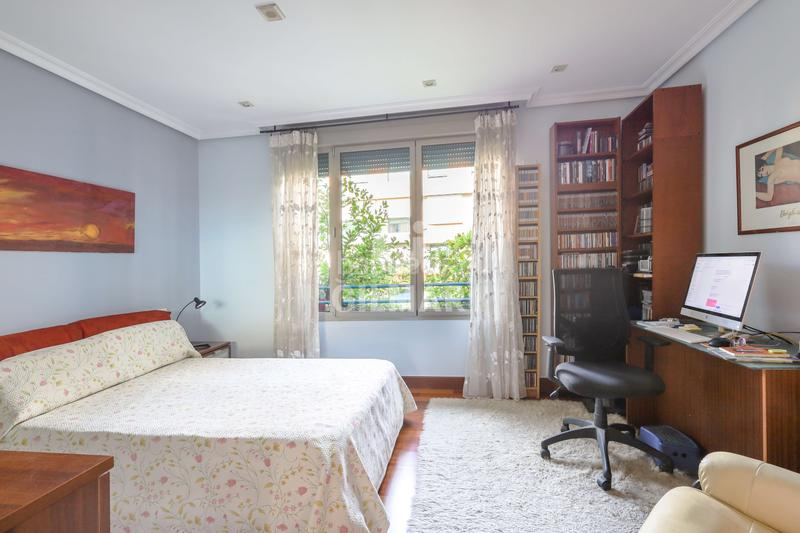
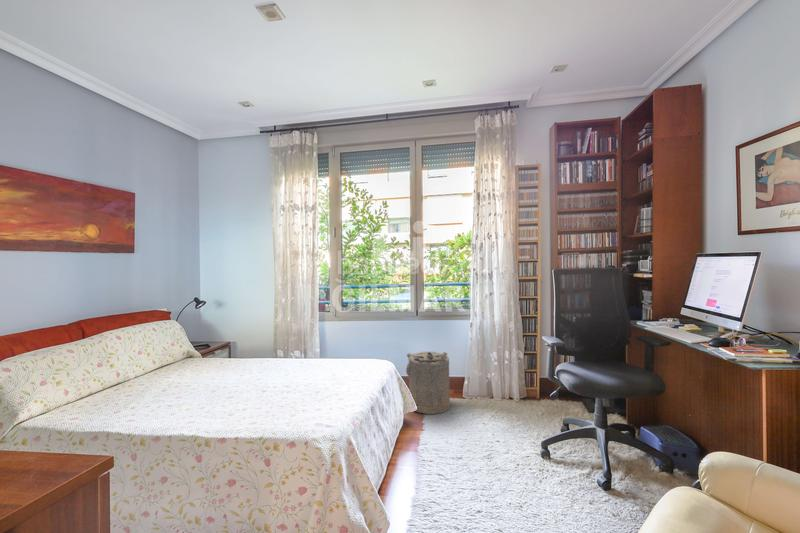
+ laundry hamper (427, 378)
